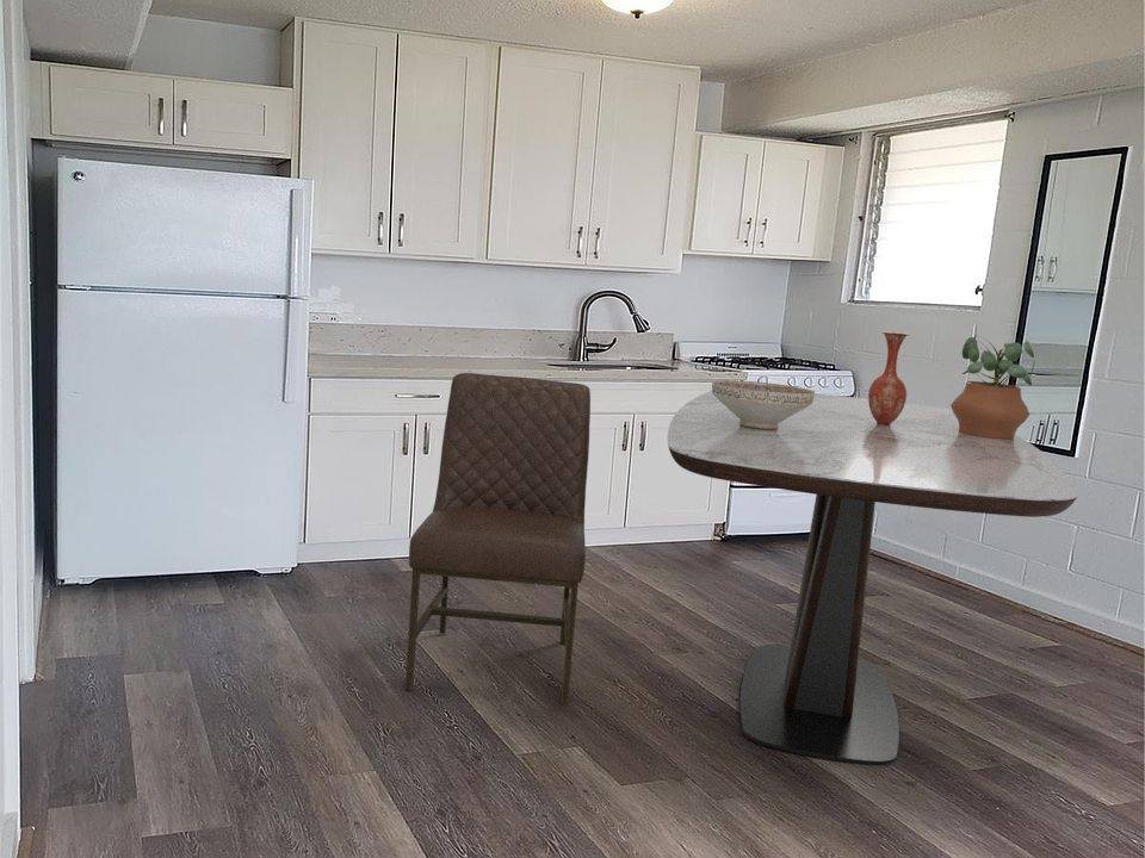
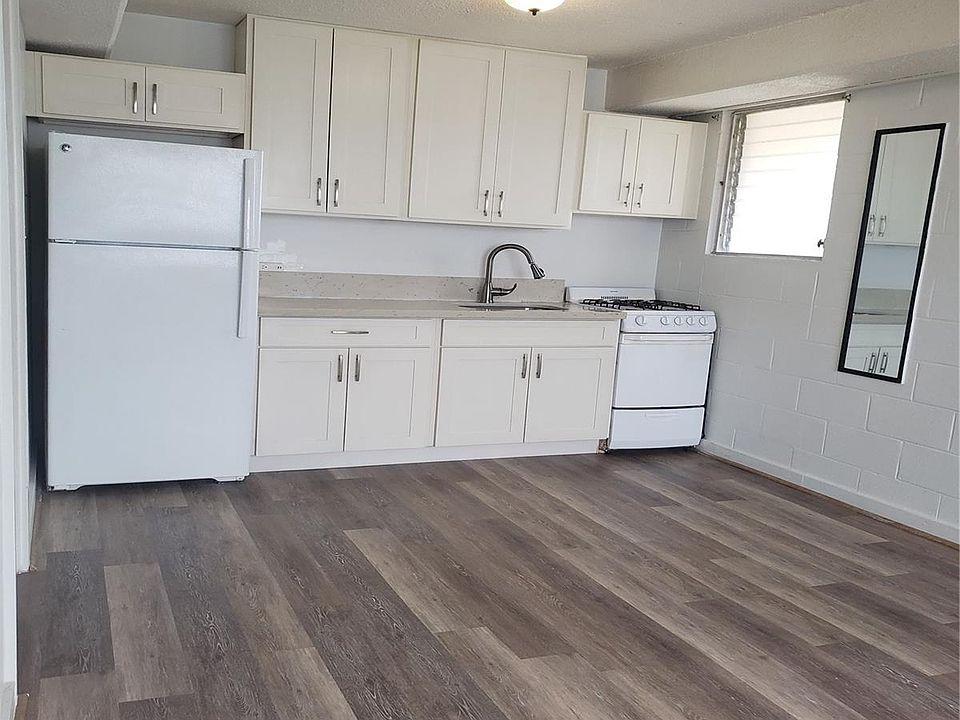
- chair (506, 527)
- dining table (834, 565)
- potted plant (997, 385)
- vase (889, 378)
- decorative bowl (761, 405)
